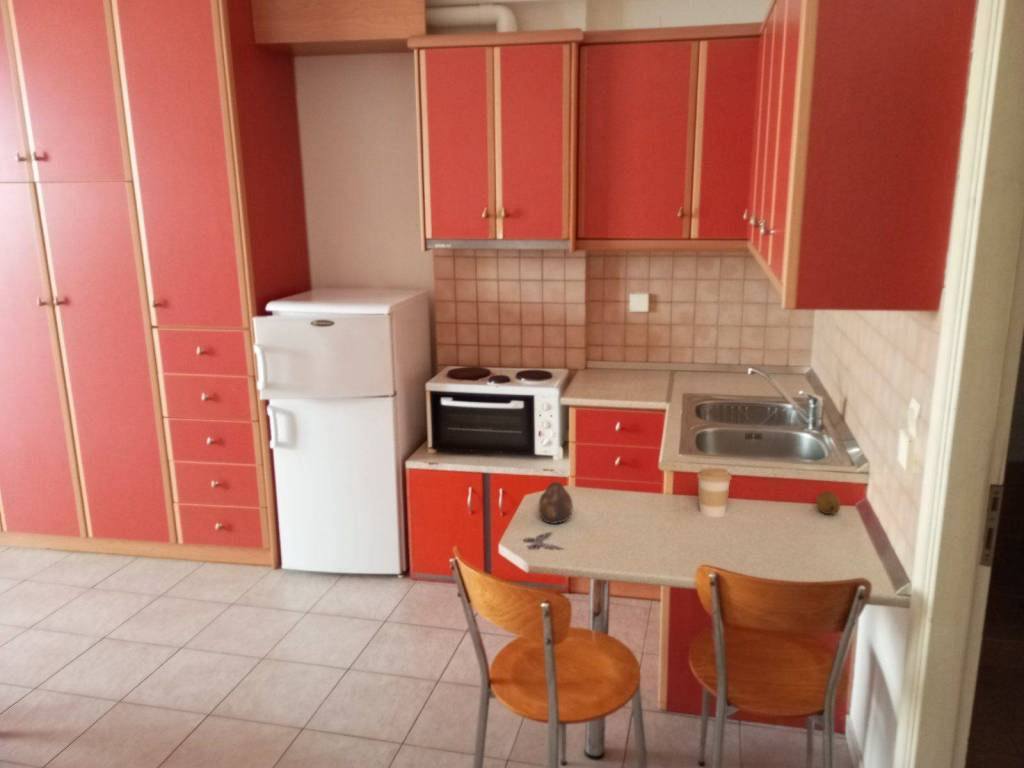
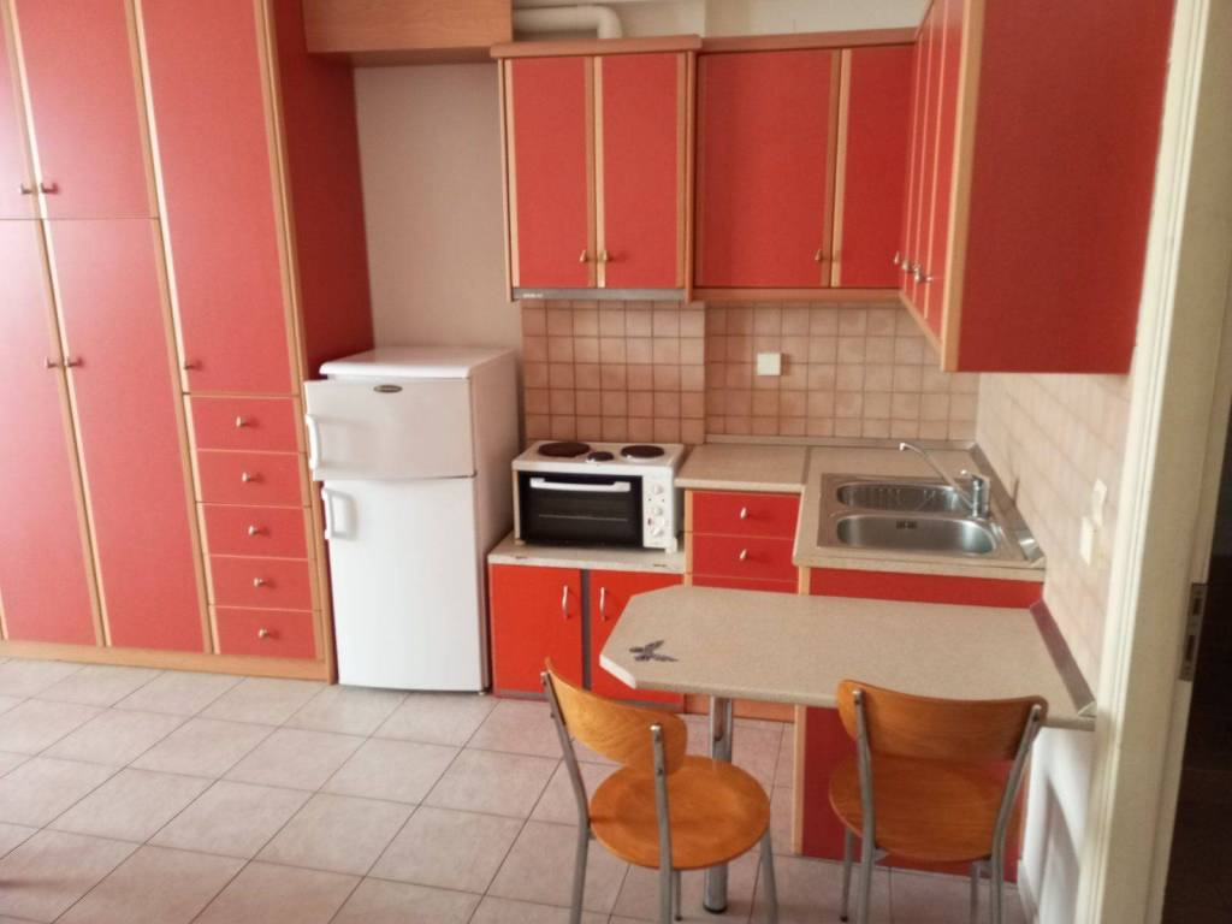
- fruit (828, 503)
- coffee cup (713, 491)
- fruit (555, 501)
